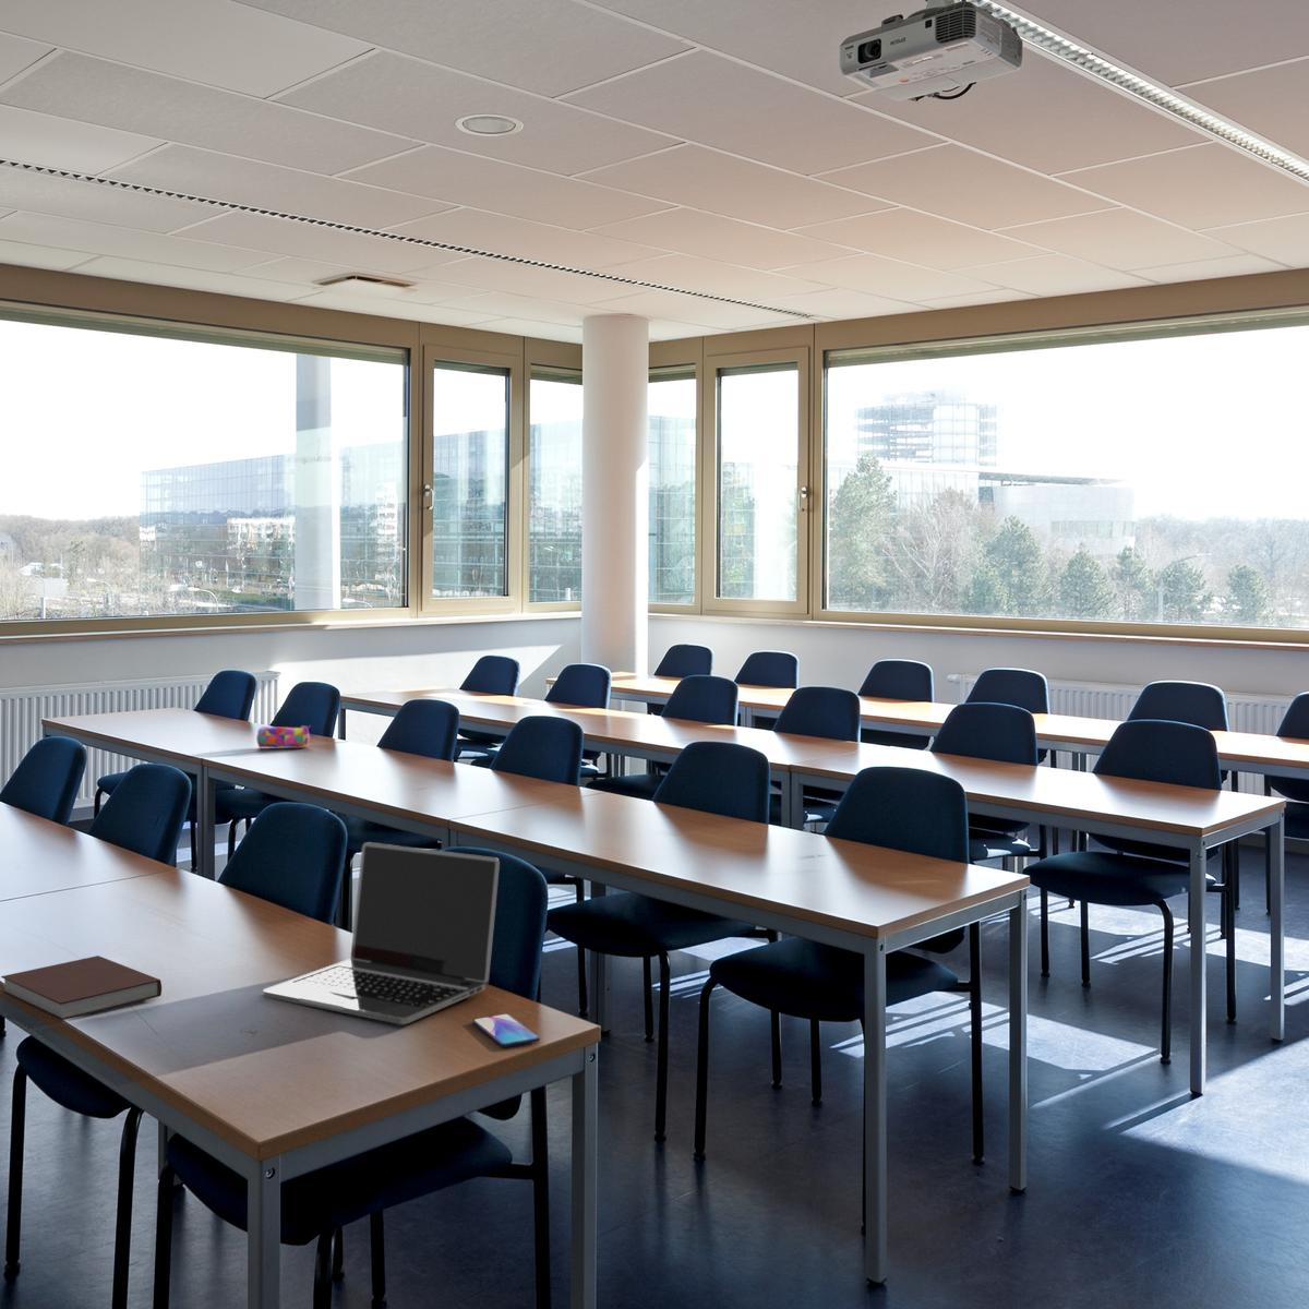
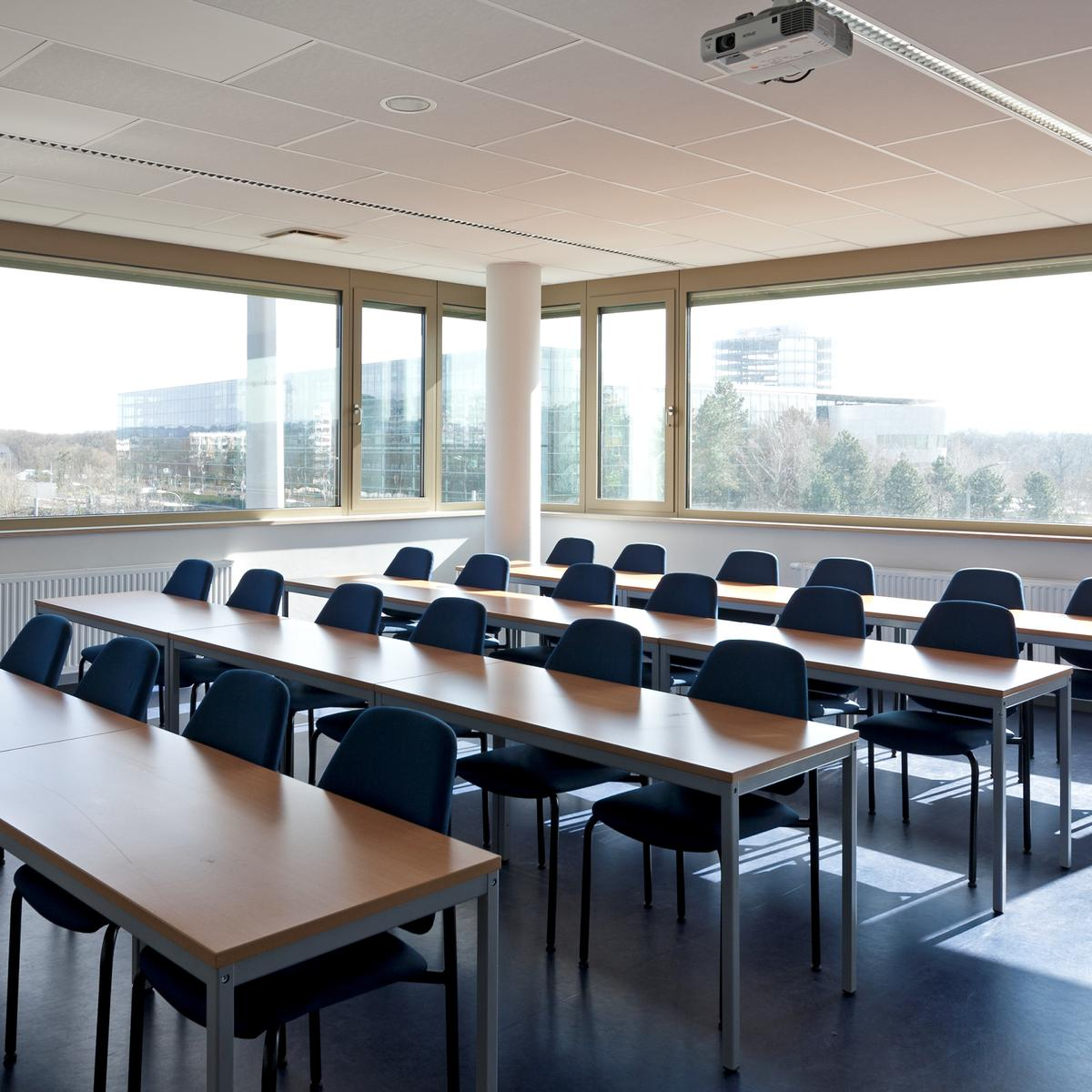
- notebook (80, 985)
- smartphone (505, 1028)
- laptop (381, 927)
- pencil case (284, 736)
